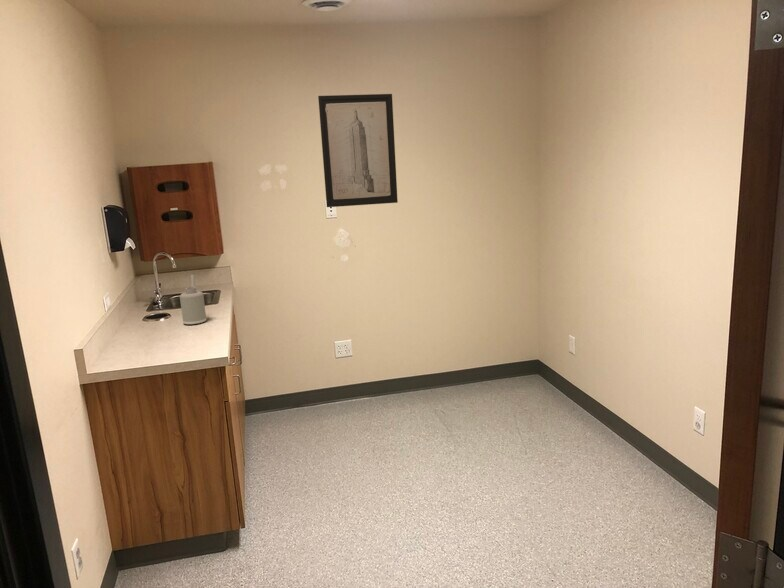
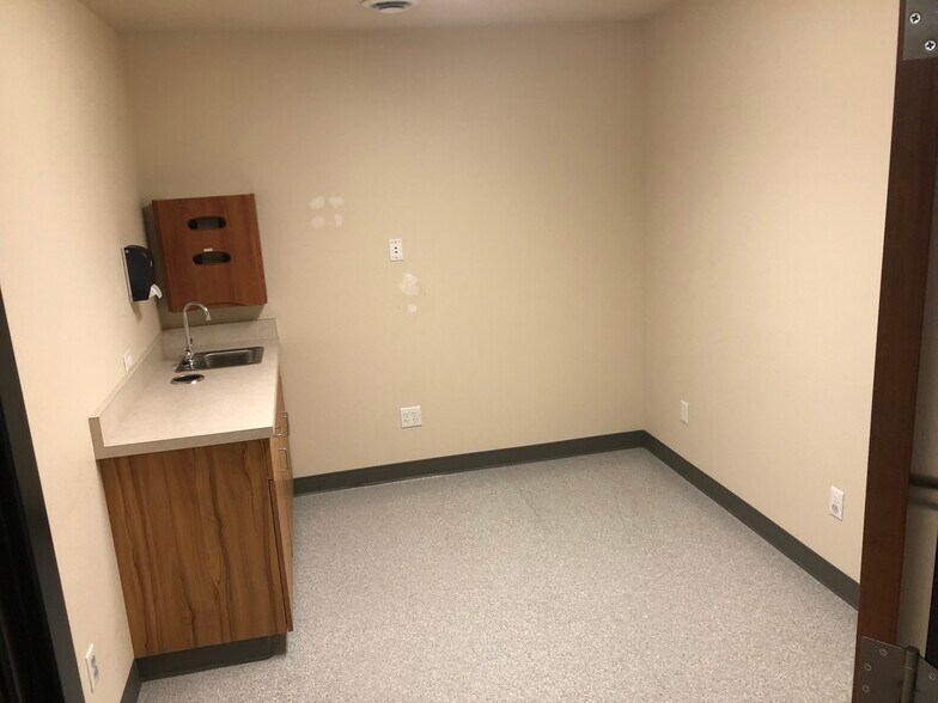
- wall art (359, 151)
- soap dispenser (192, 299)
